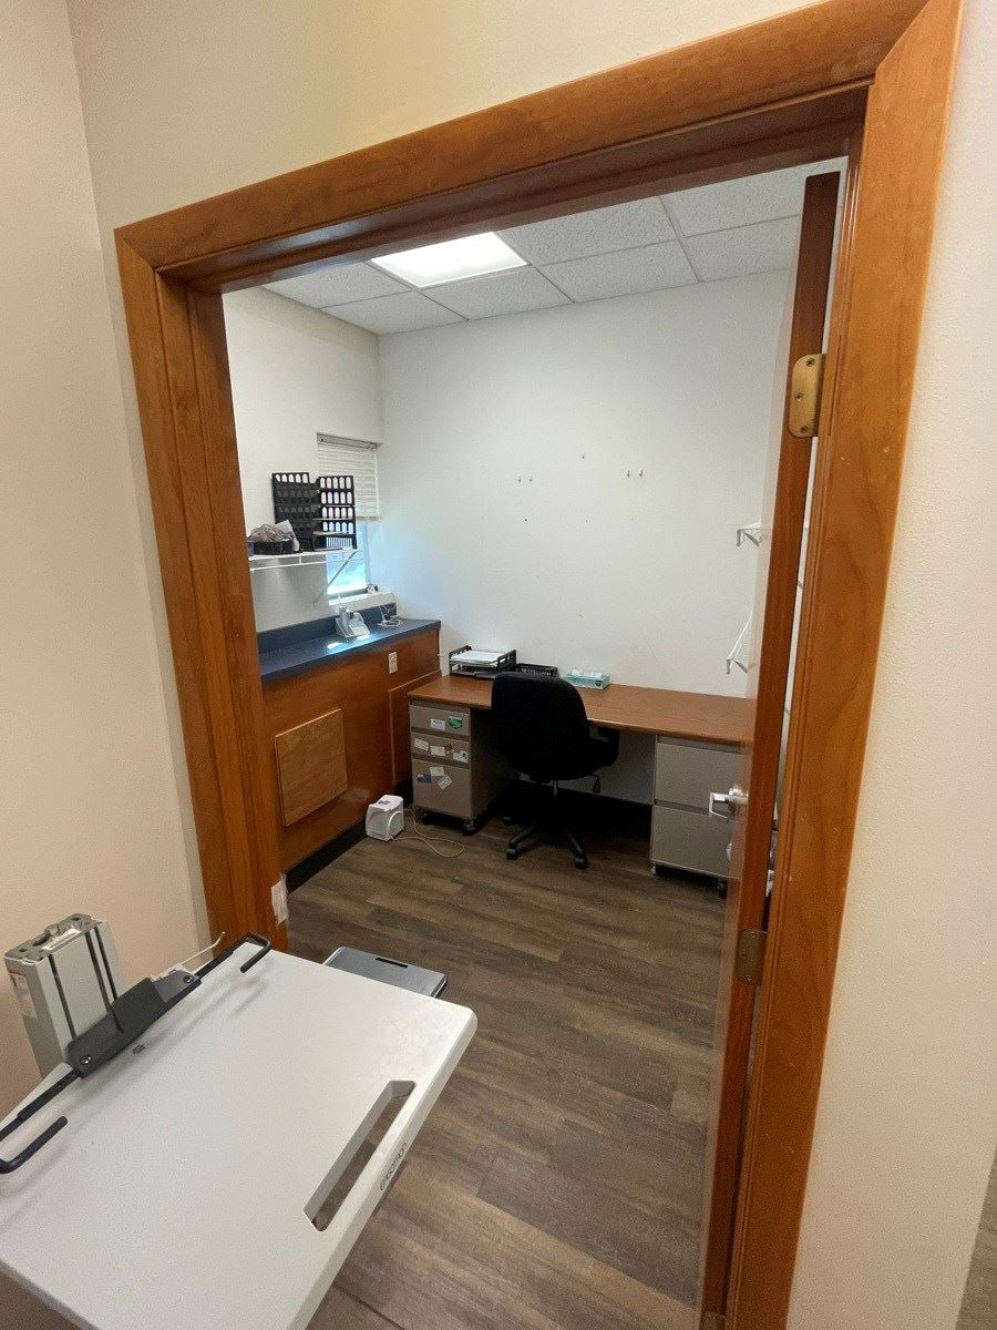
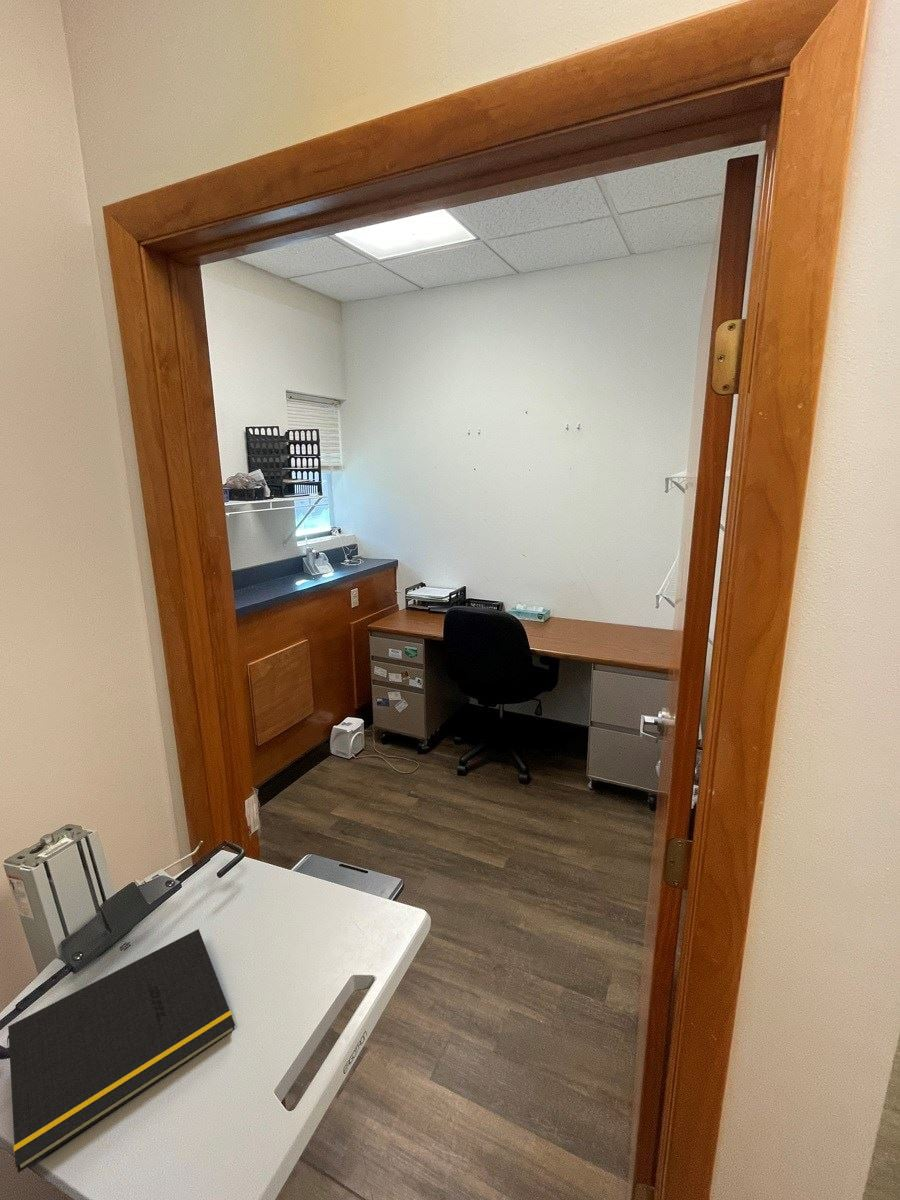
+ notepad (124, 1028)
